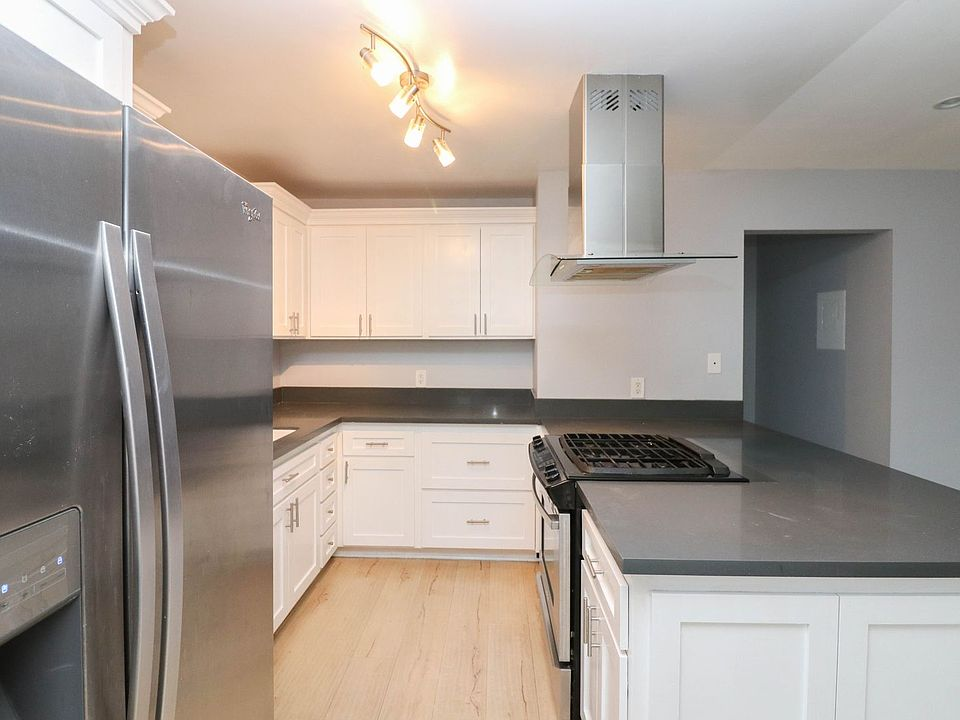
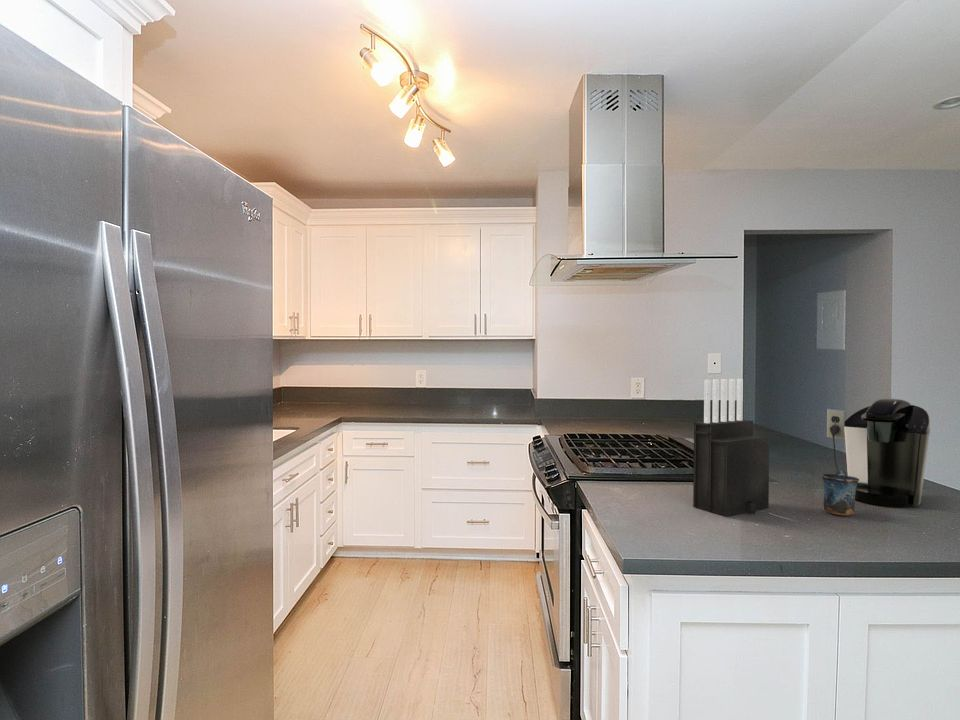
+ coffee maker (866, 445)
+ knife block (735, 444)
+ mug (842, 492)
